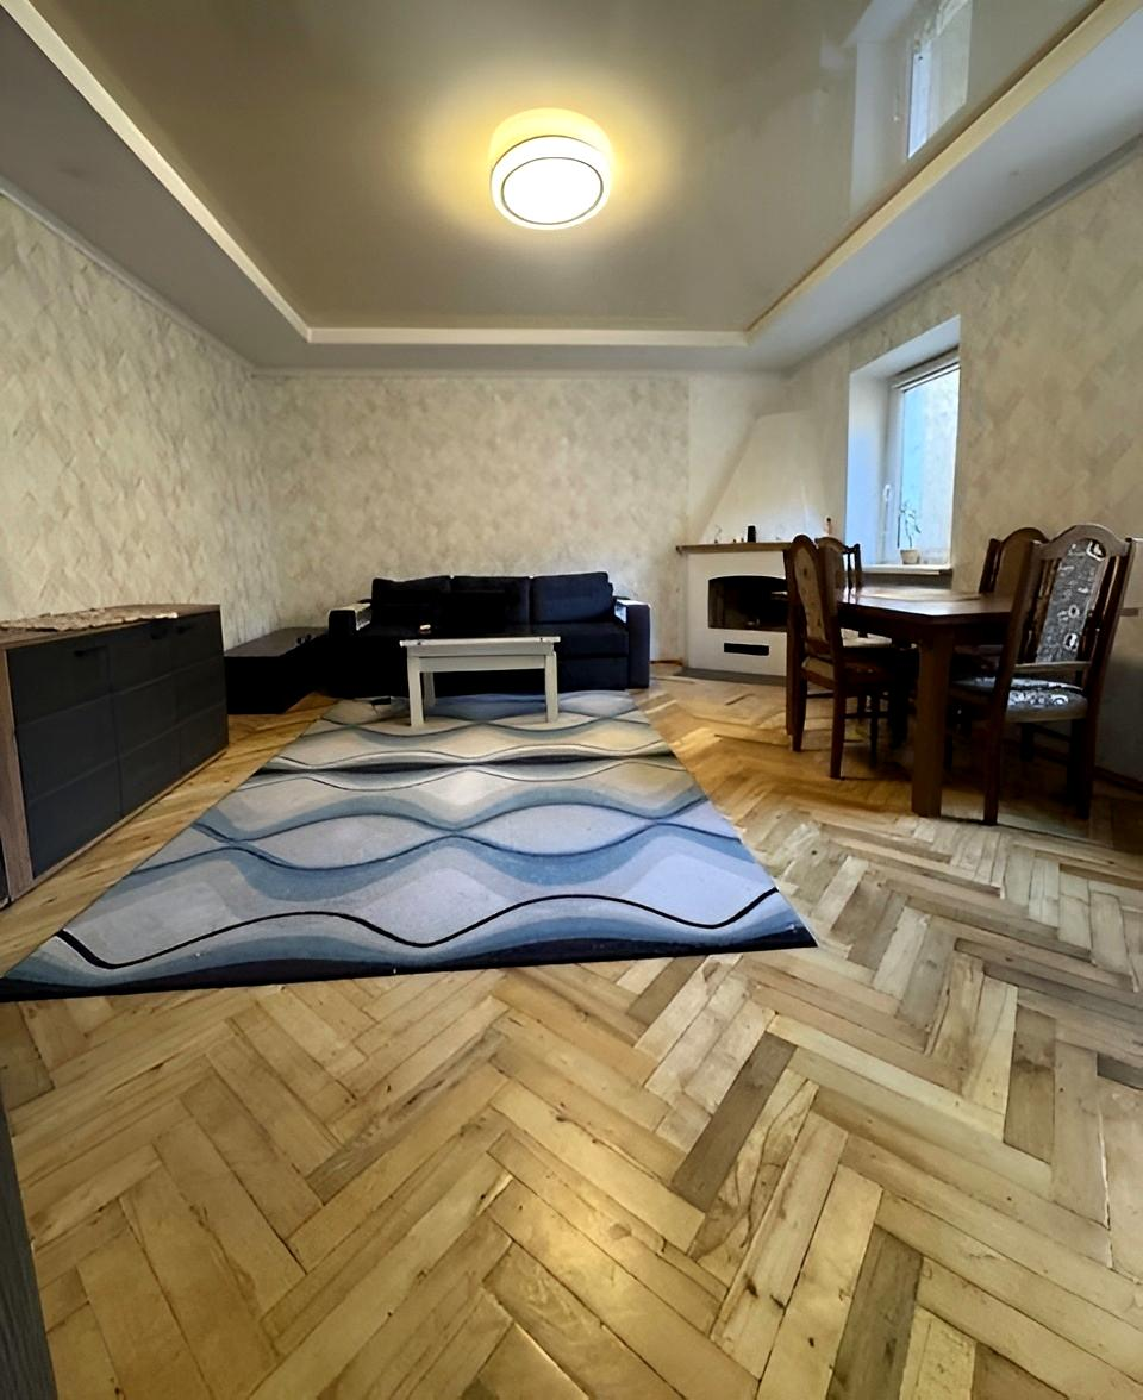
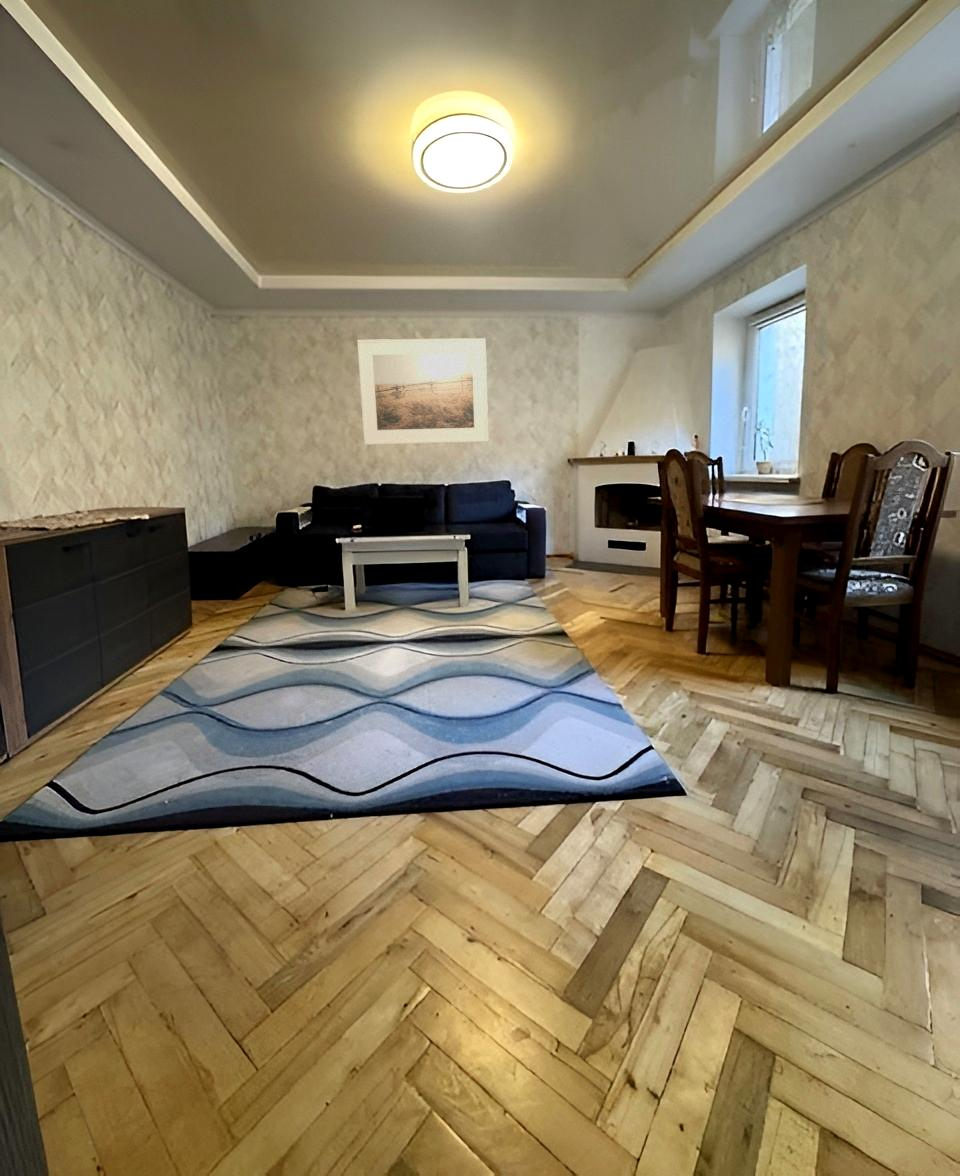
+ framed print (424, 392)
